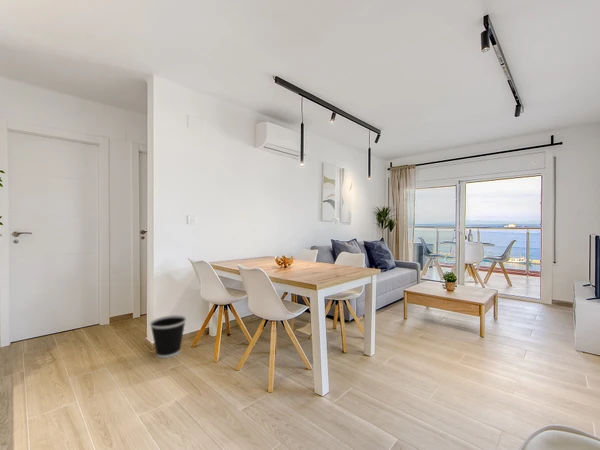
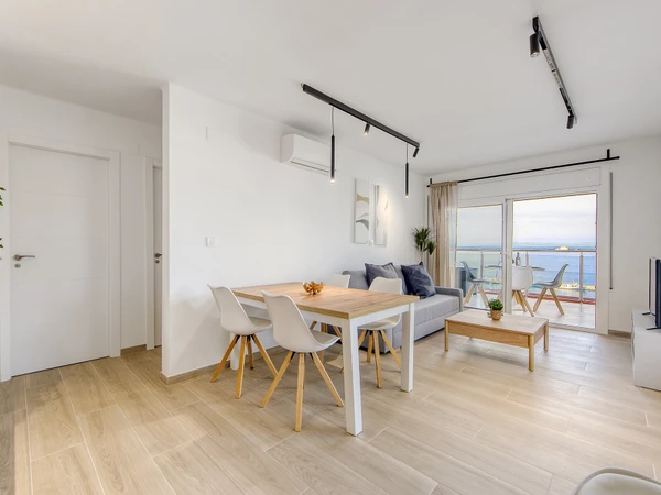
- wastebasket (168, 336)
